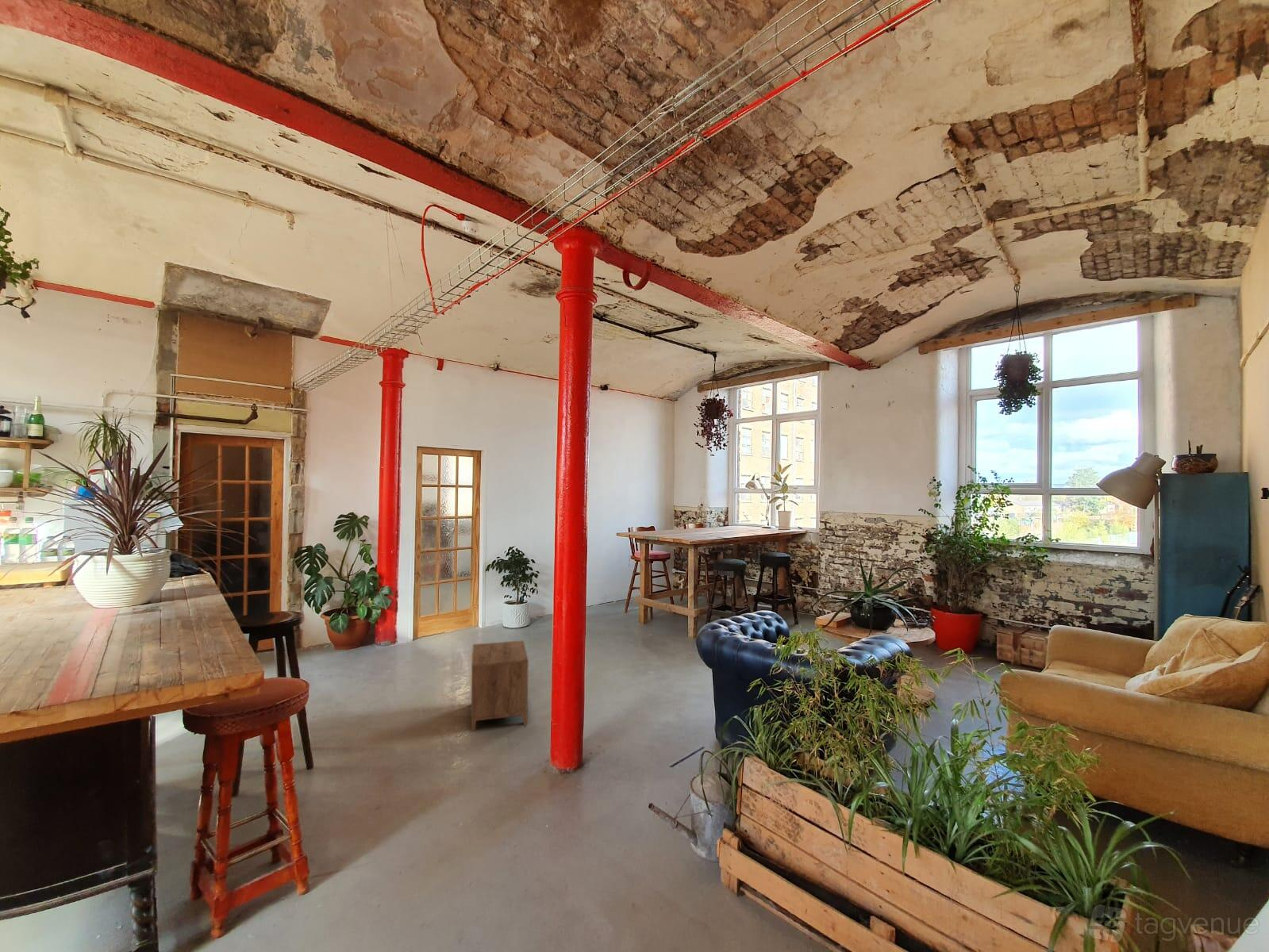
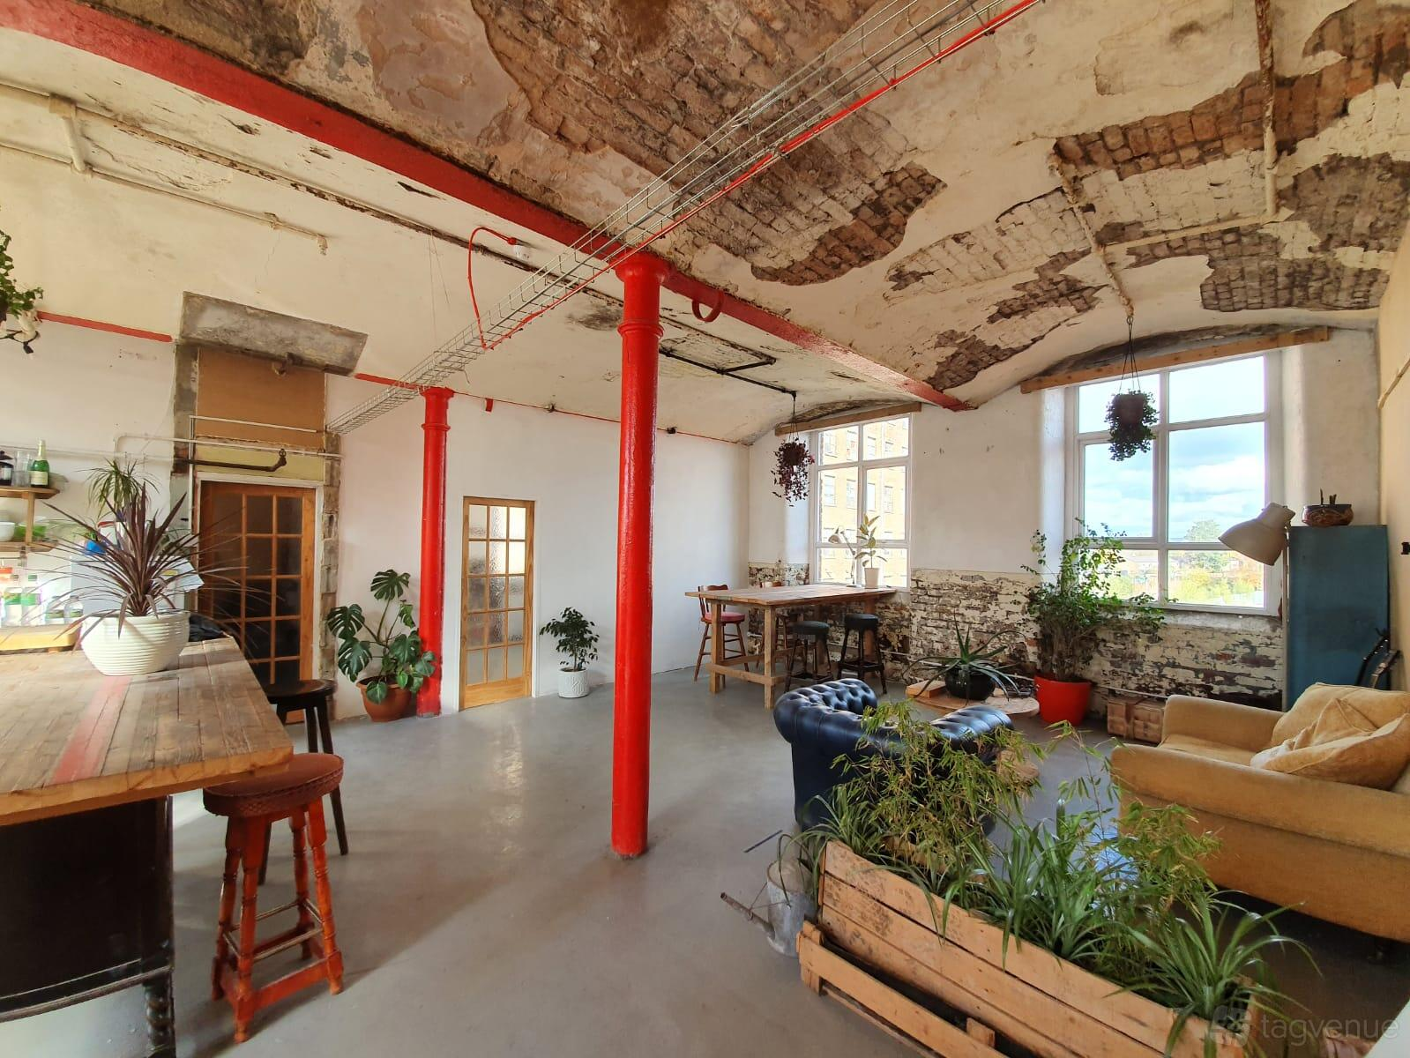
- nightstand (498, 682)
